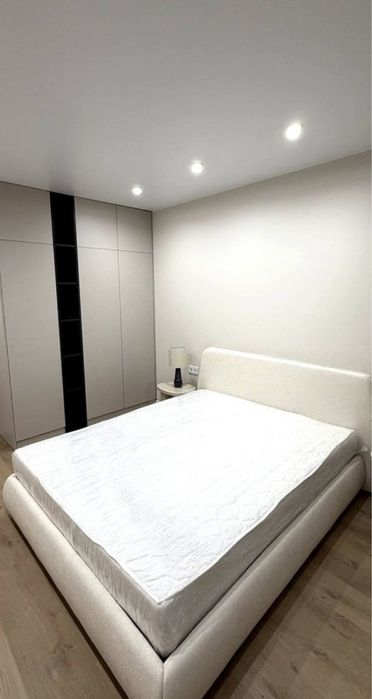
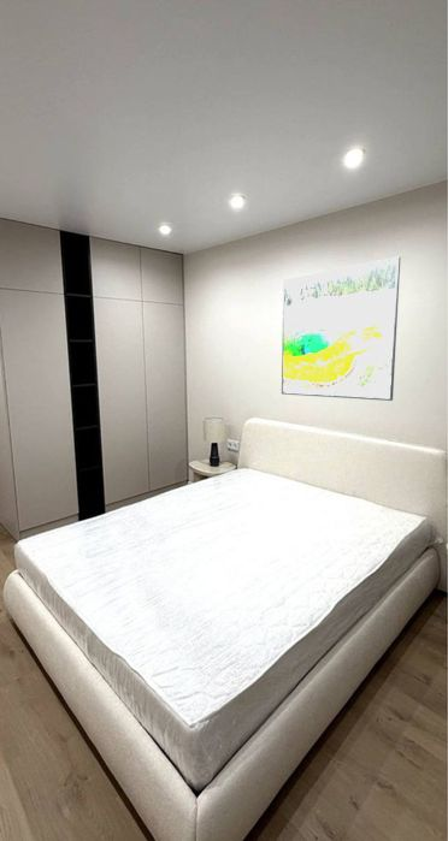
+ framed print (332, 334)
